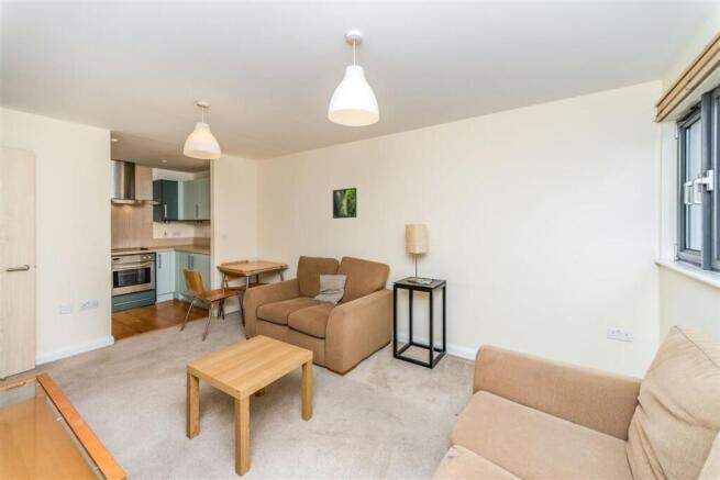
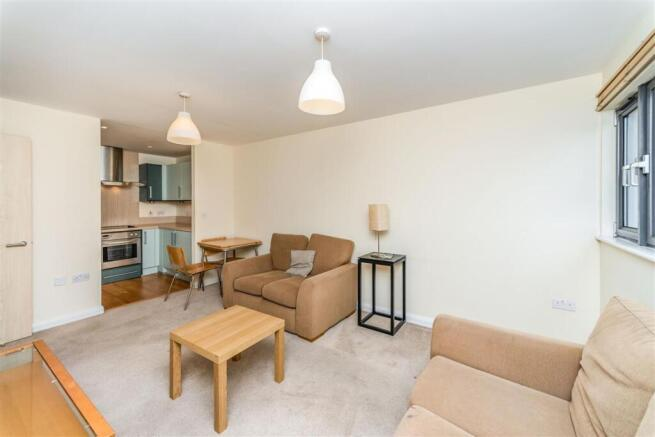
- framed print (344, 203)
